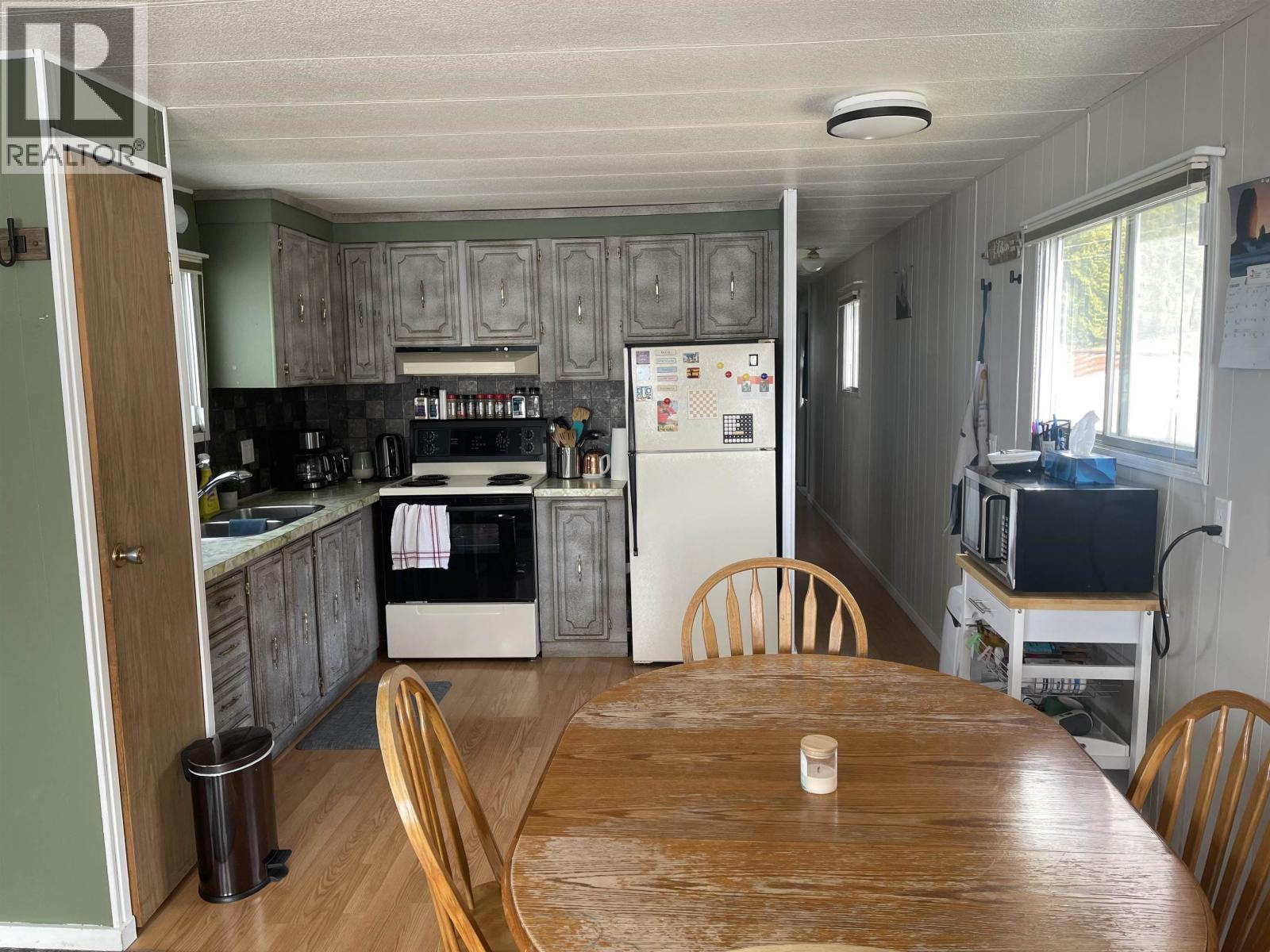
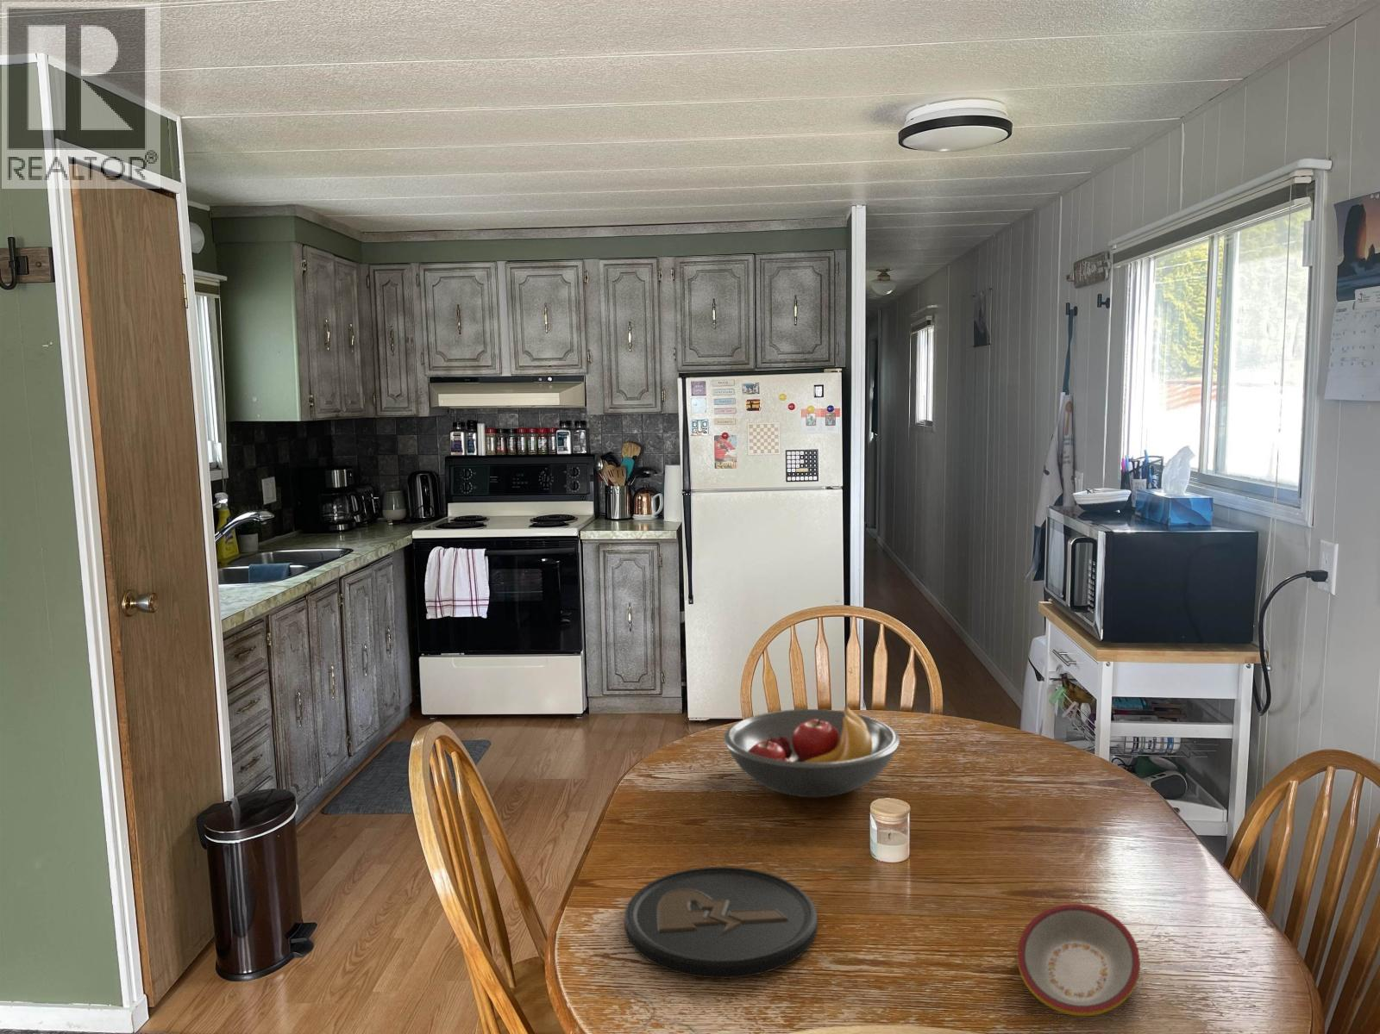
+ plate (1077, 961)
+ fruit bowl (811, 753)
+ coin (720, 917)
